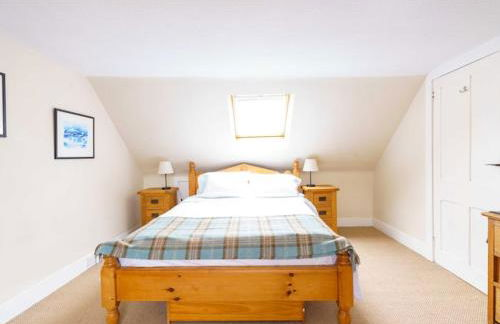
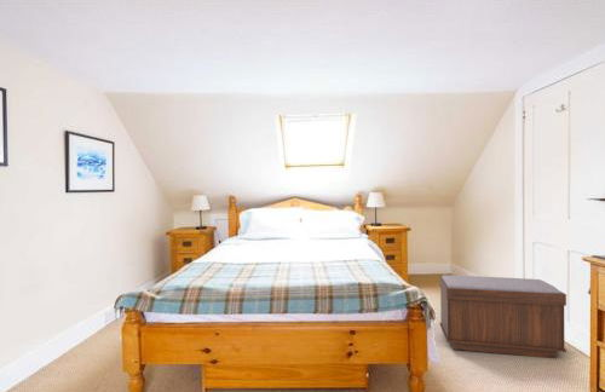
+ bench (496, 312)
